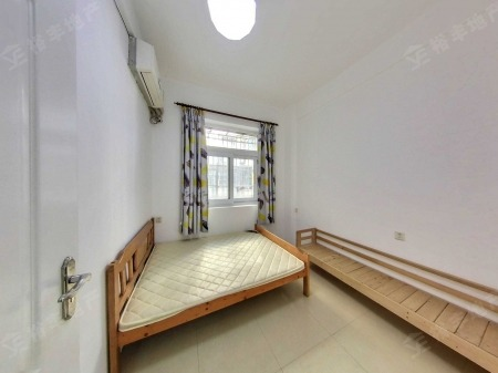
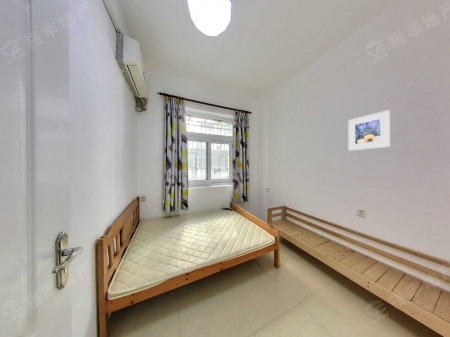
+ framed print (367, 132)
